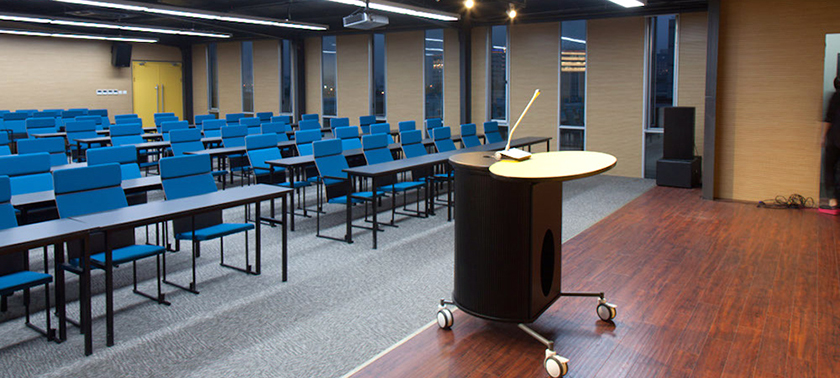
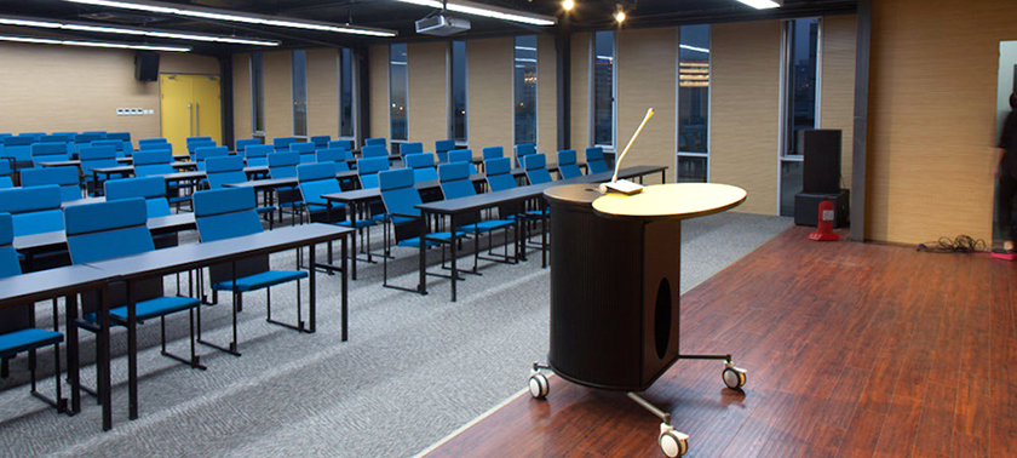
+ fire extinguisher (823, 217)
